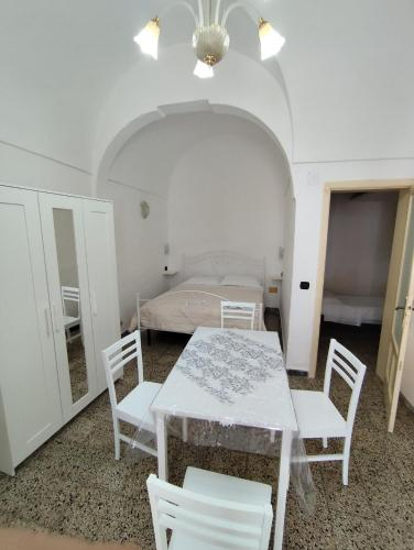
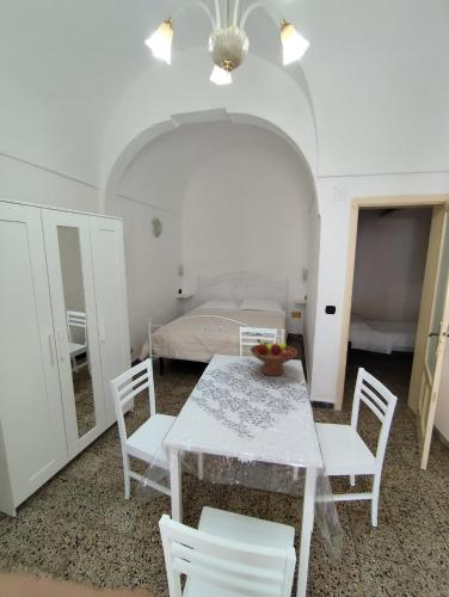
+ fruit bowl (272, 356)
